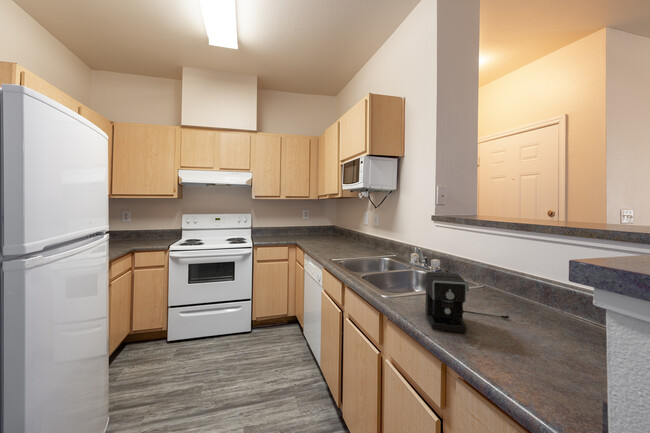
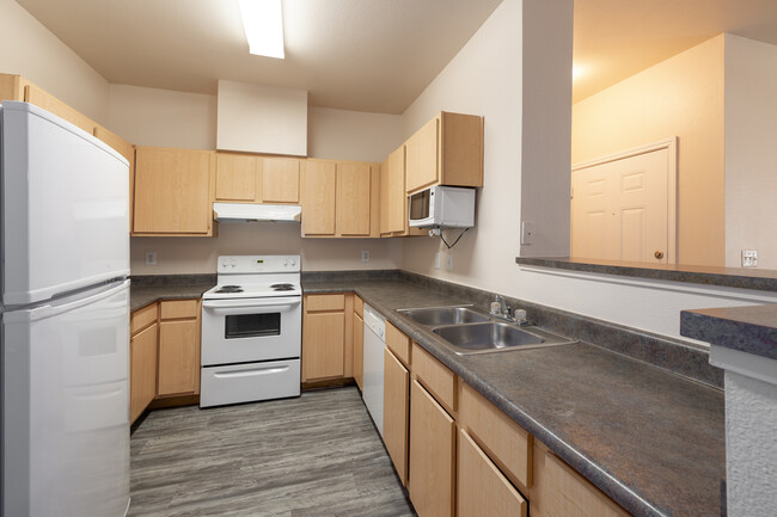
- coffee maker (465, 300)
